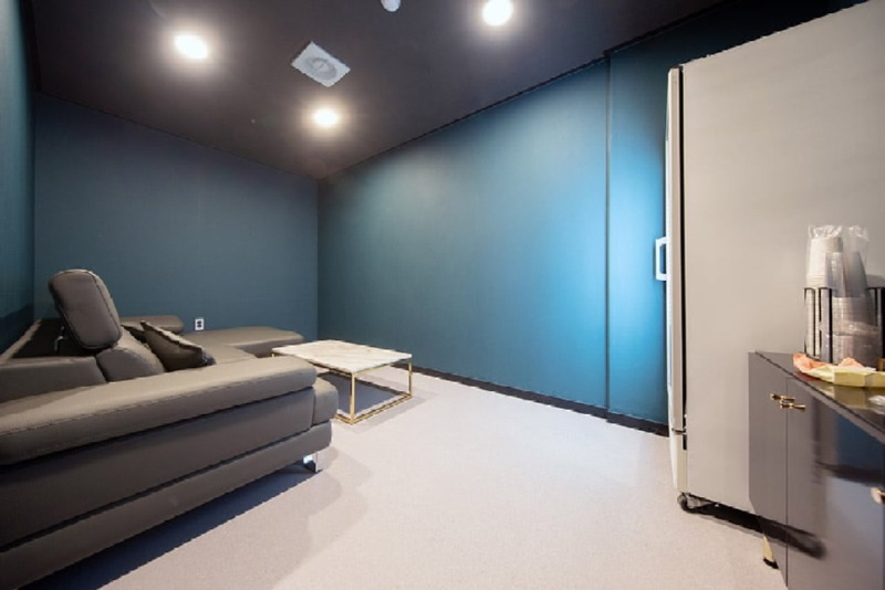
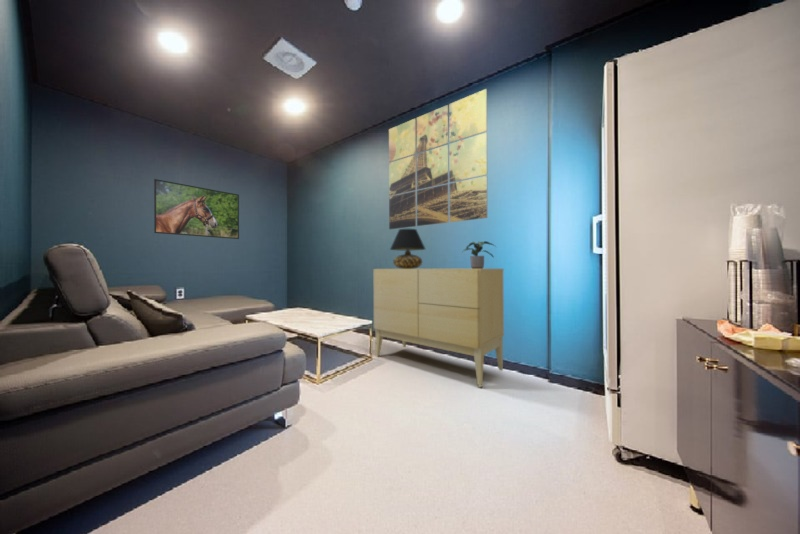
+ table lamp (407, 249)
+ wall art (431, 168)
+ sideboard (434, 315)
+ potted plant (477, 254)
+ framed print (200, 211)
